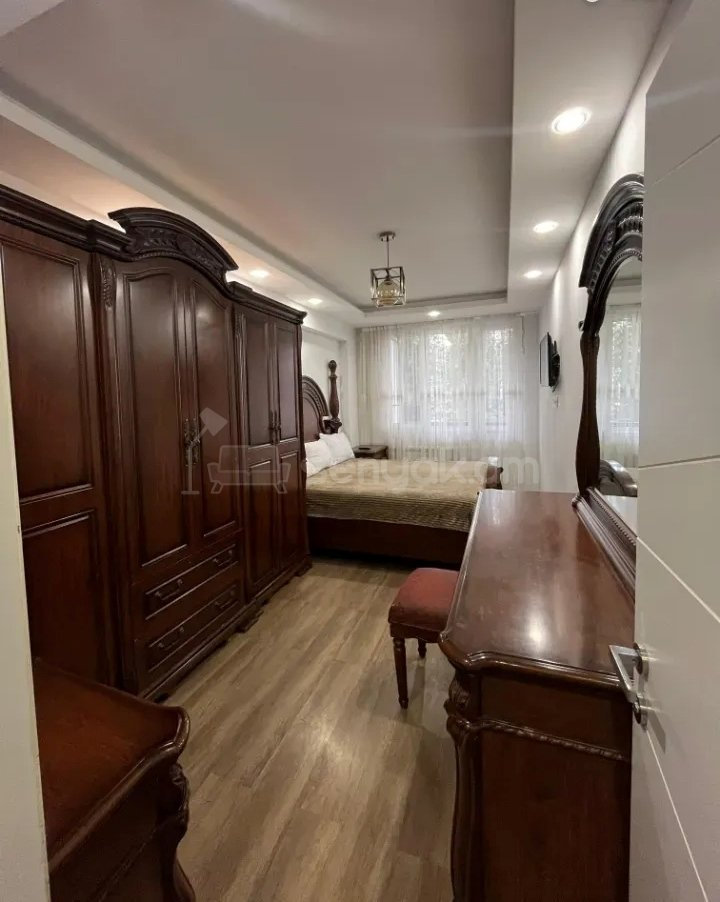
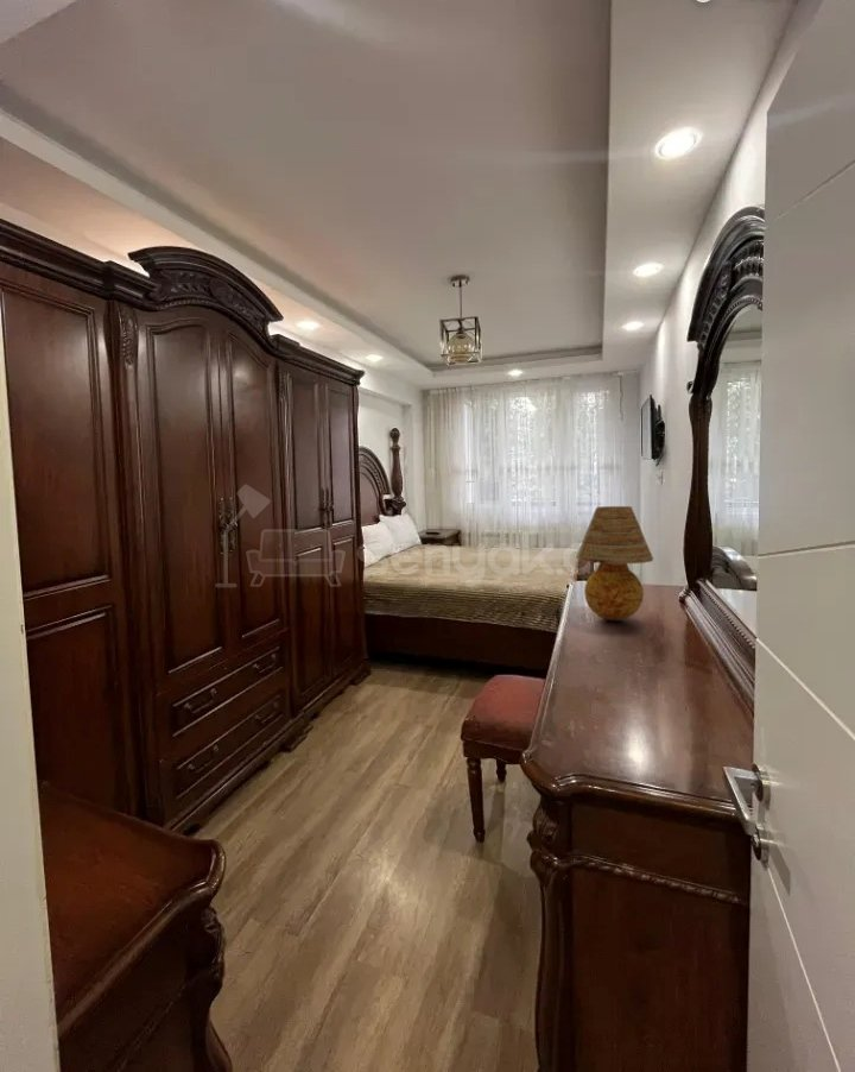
+ table lamp (613, 563)
